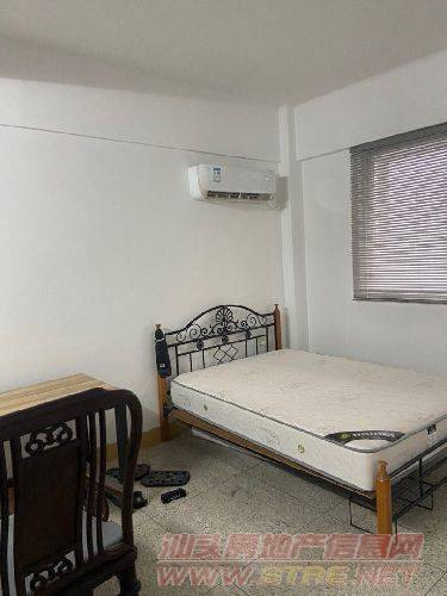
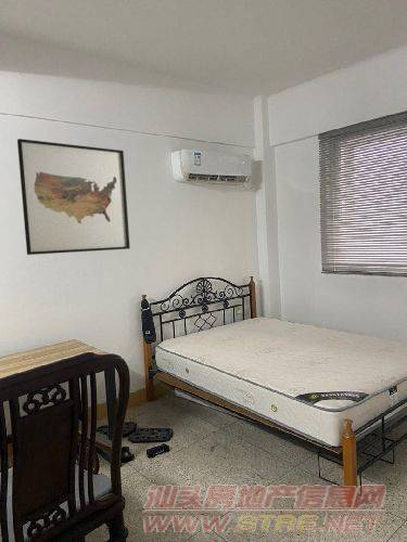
+ wall art (78, 198)
